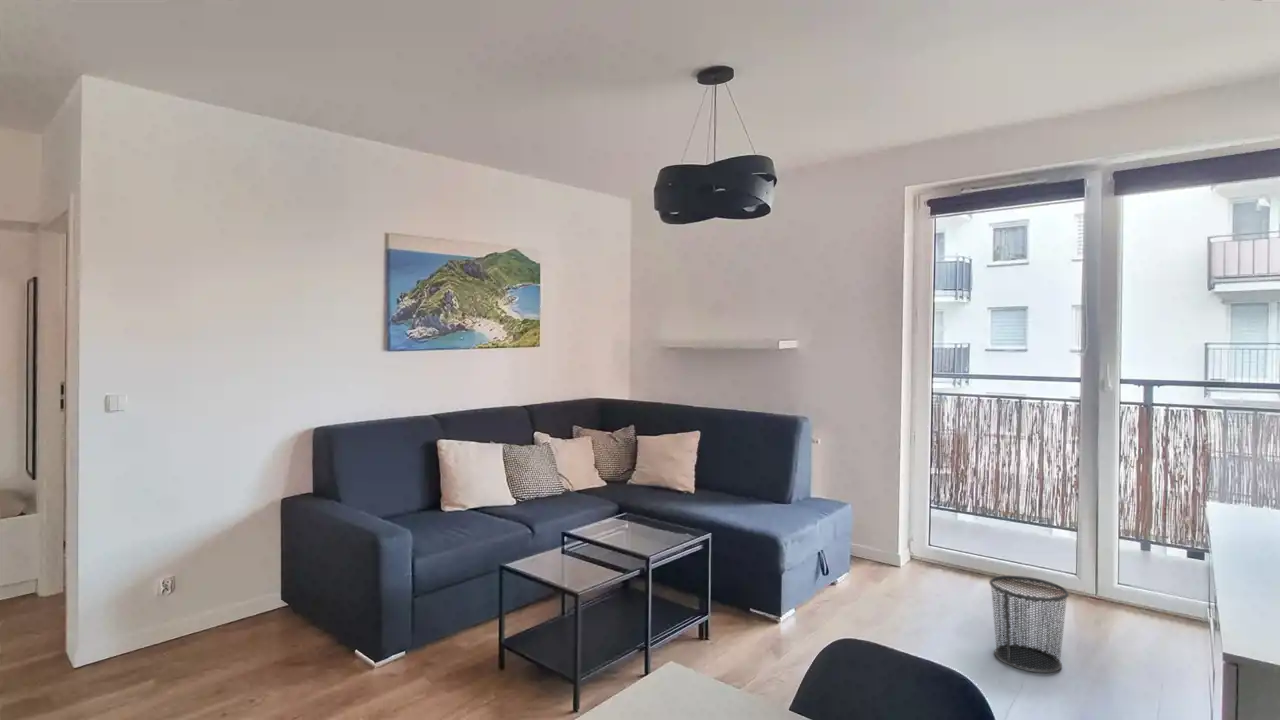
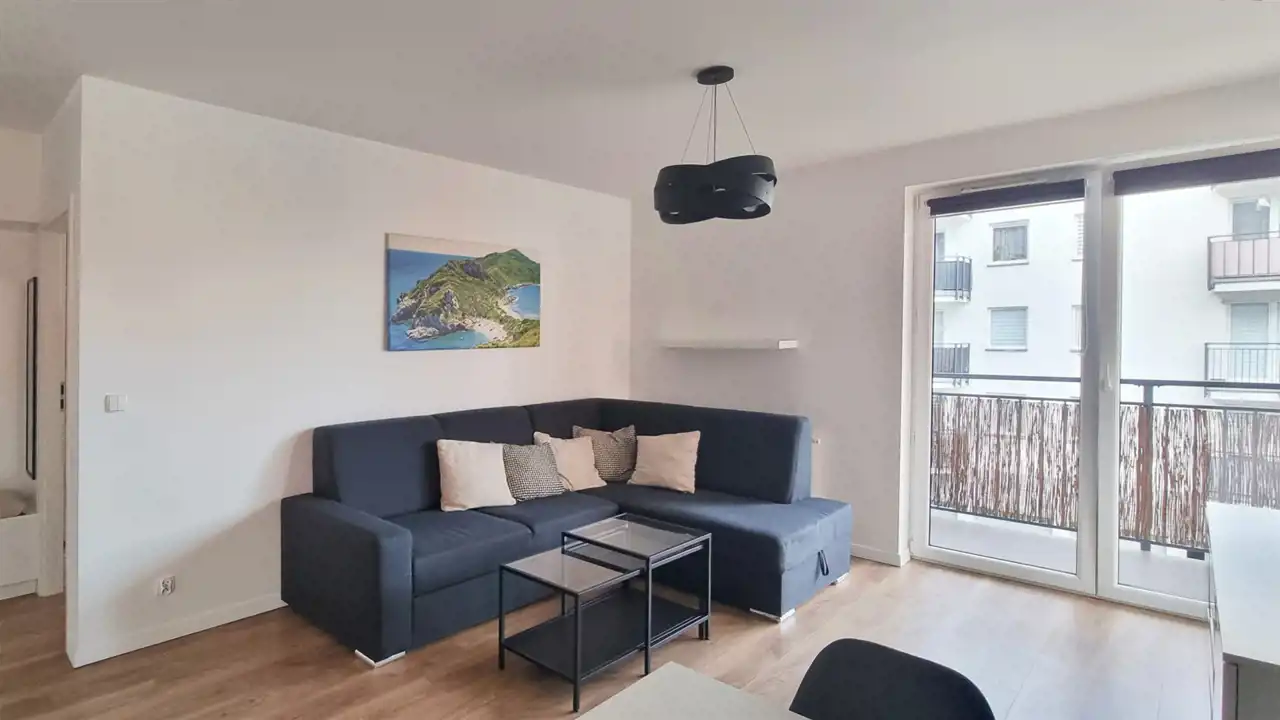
- waste bin (1027, 622)
